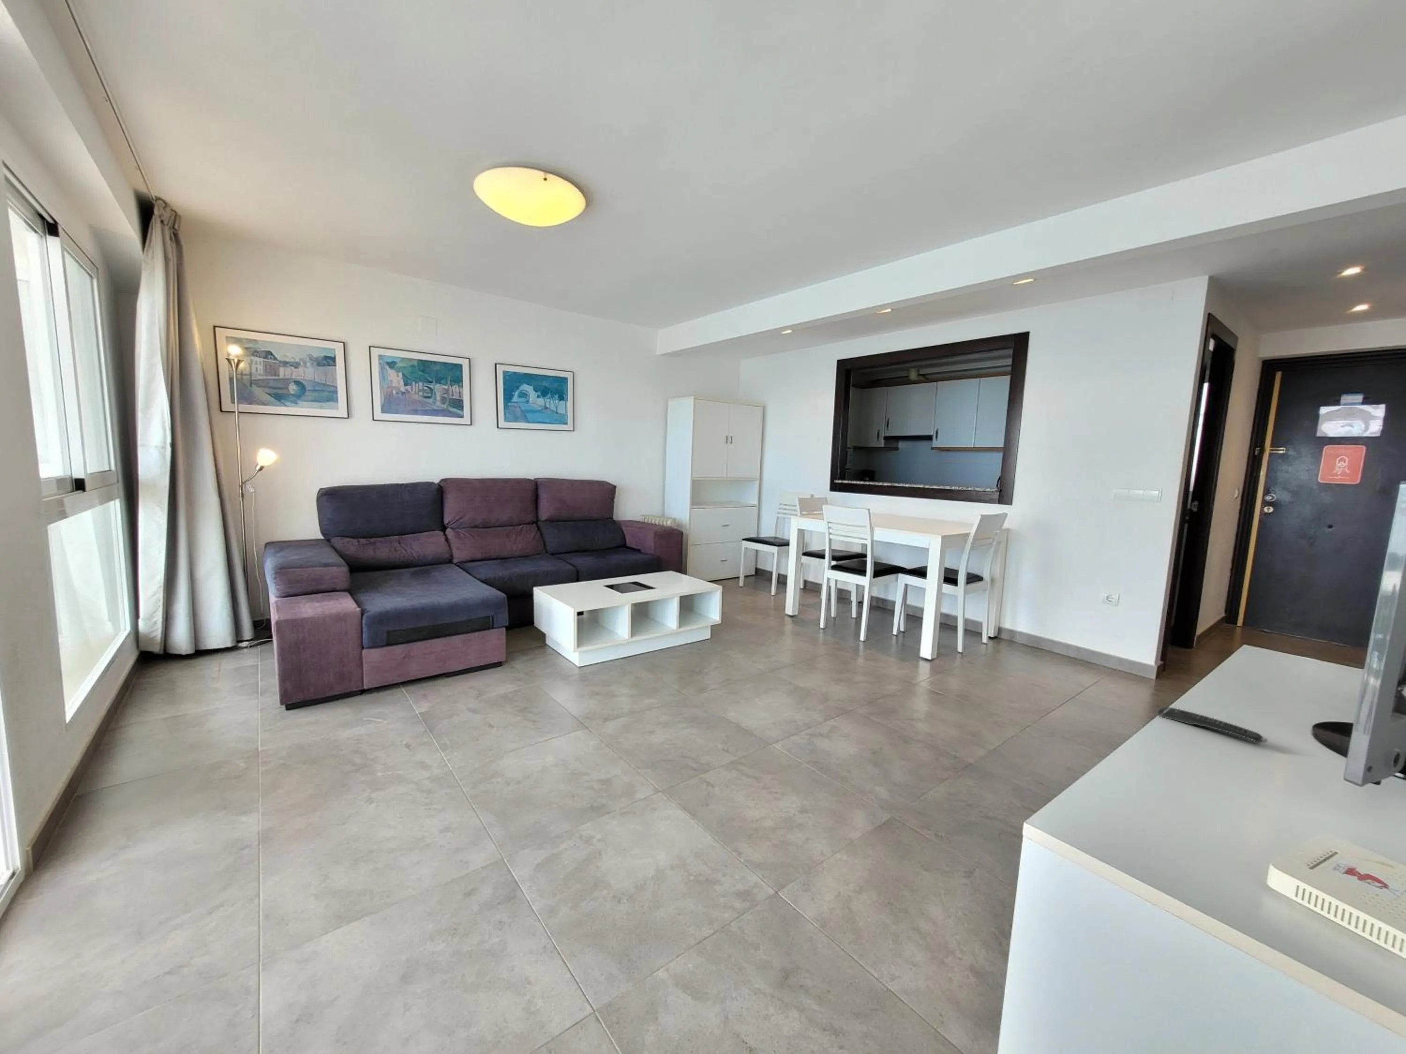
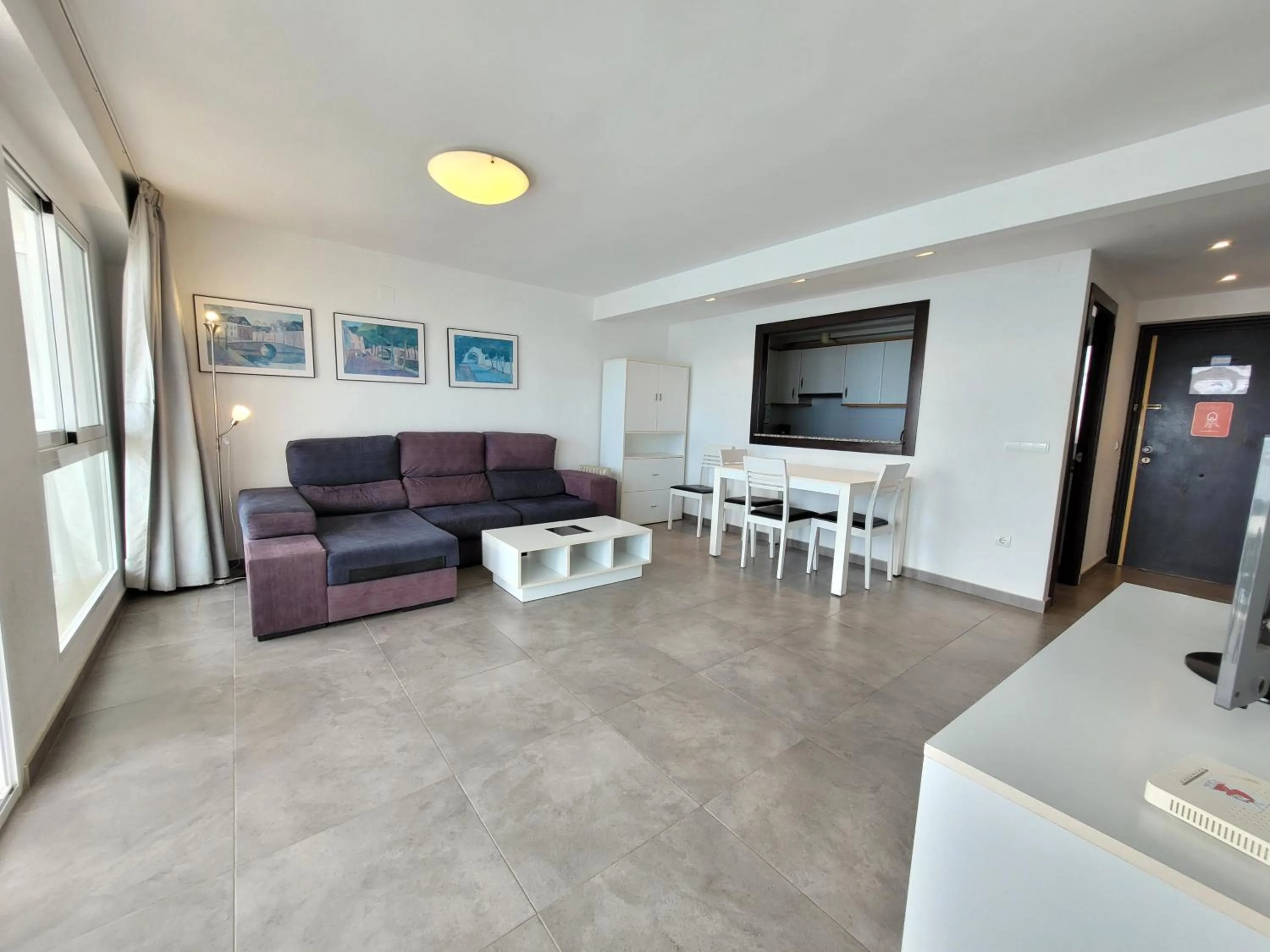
- remote control (1210, 724)
